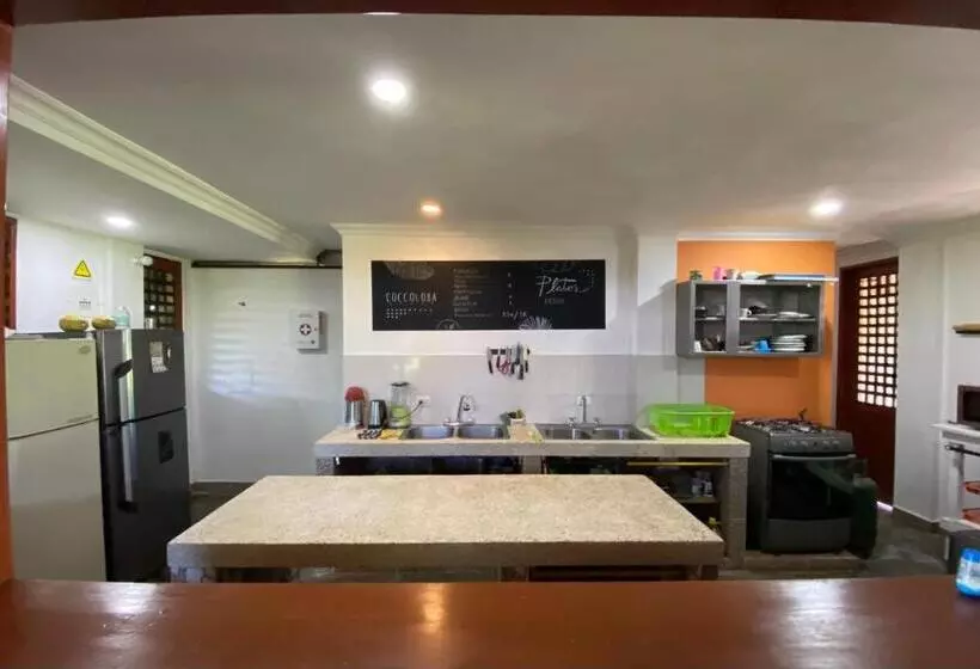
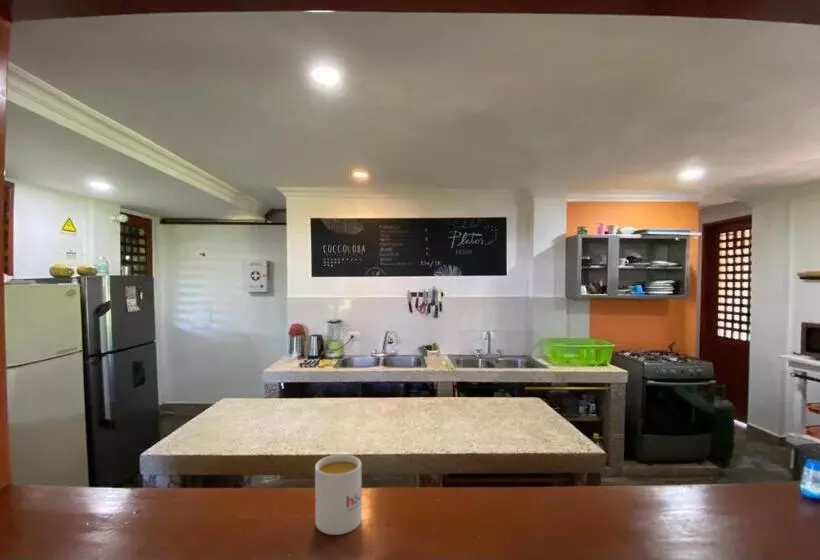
+ mug (339, 488)
